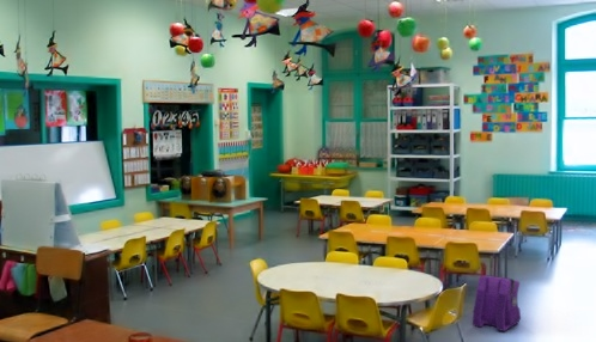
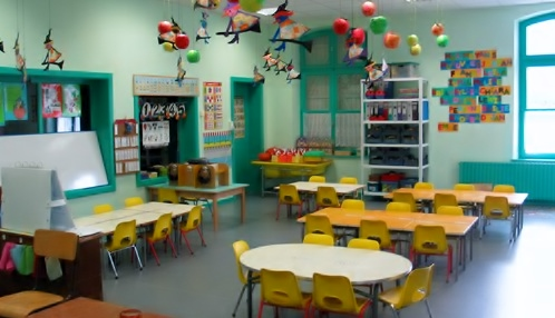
- backpack (498, 300)
